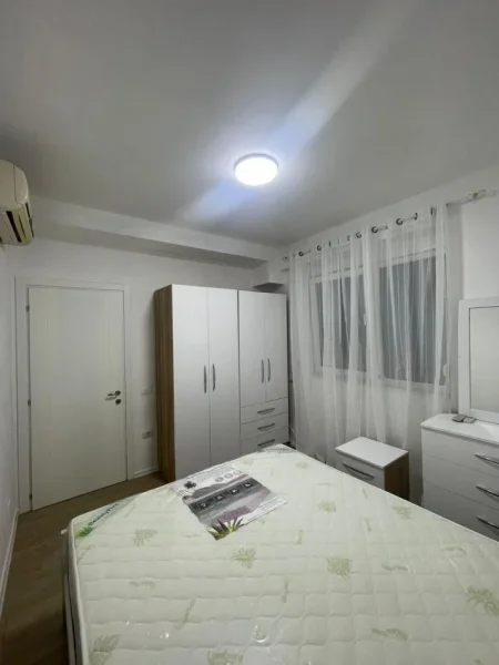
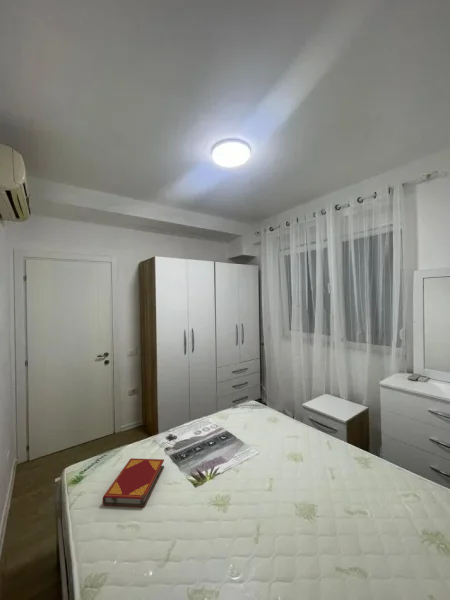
+ hardback book (136, 479)
